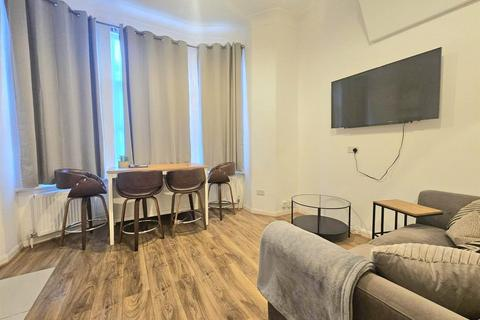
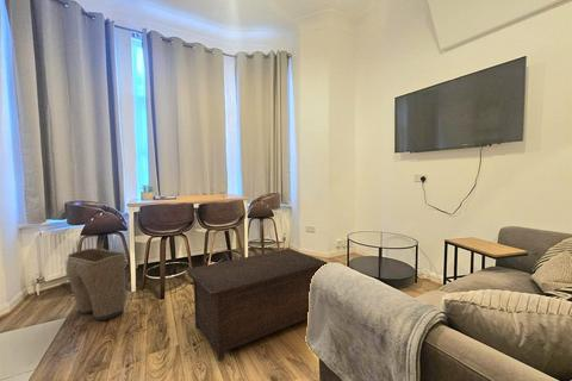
+ cabinet (260, 293)
+ laundry basket (97, 282)
